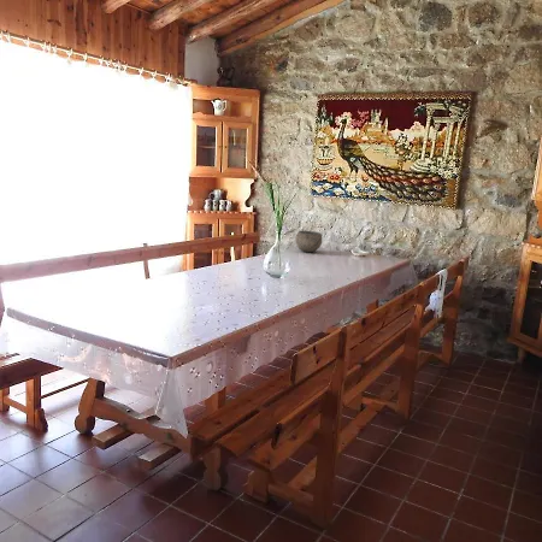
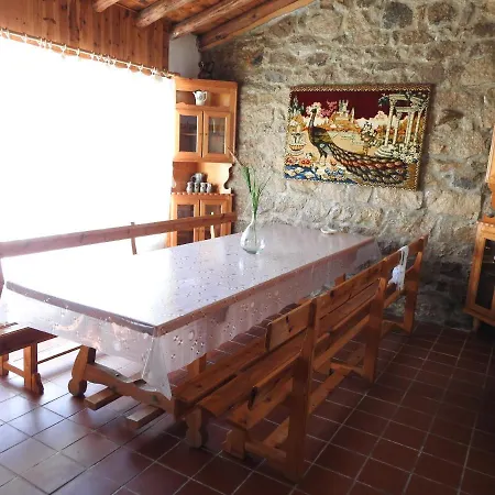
- bowl (307, 241)
